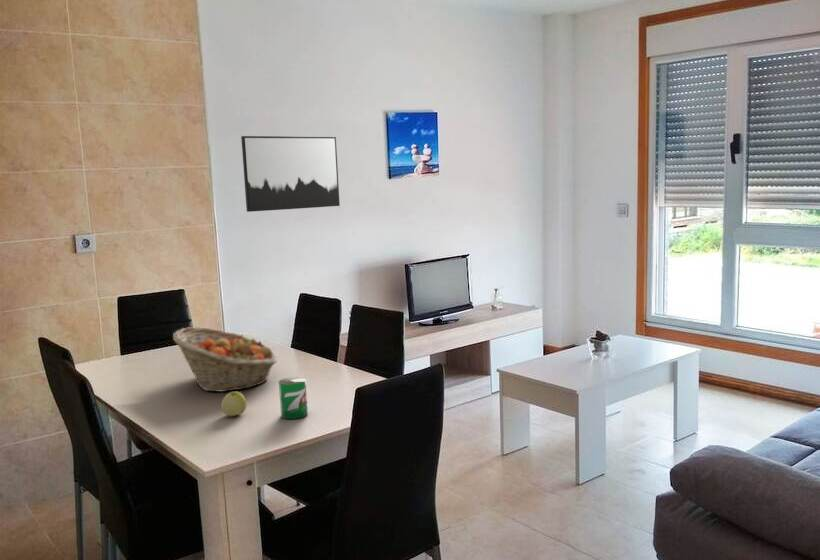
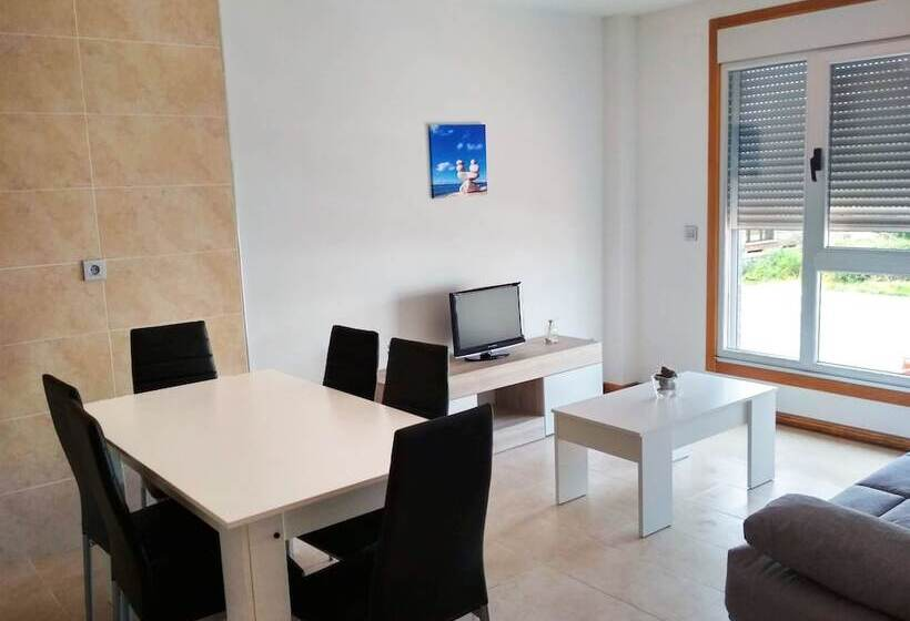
- can (293, 397)
- wall art (292, 172)
- apple (233, 403)
- fruit basket (226, 354)
